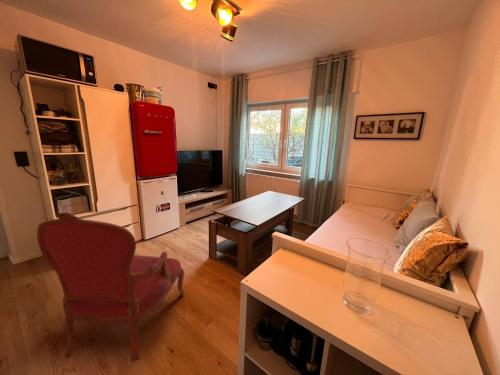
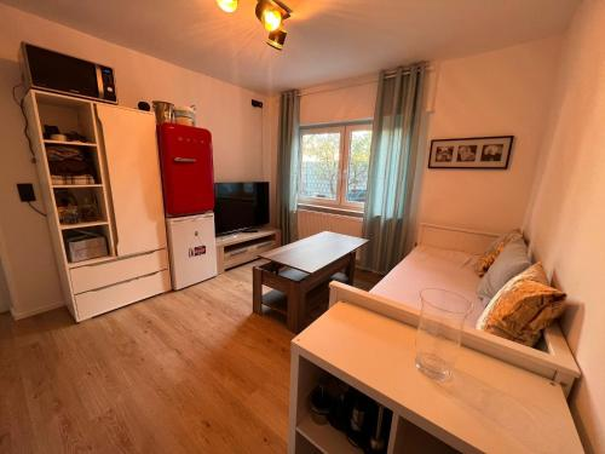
- armchair (119, 264)
